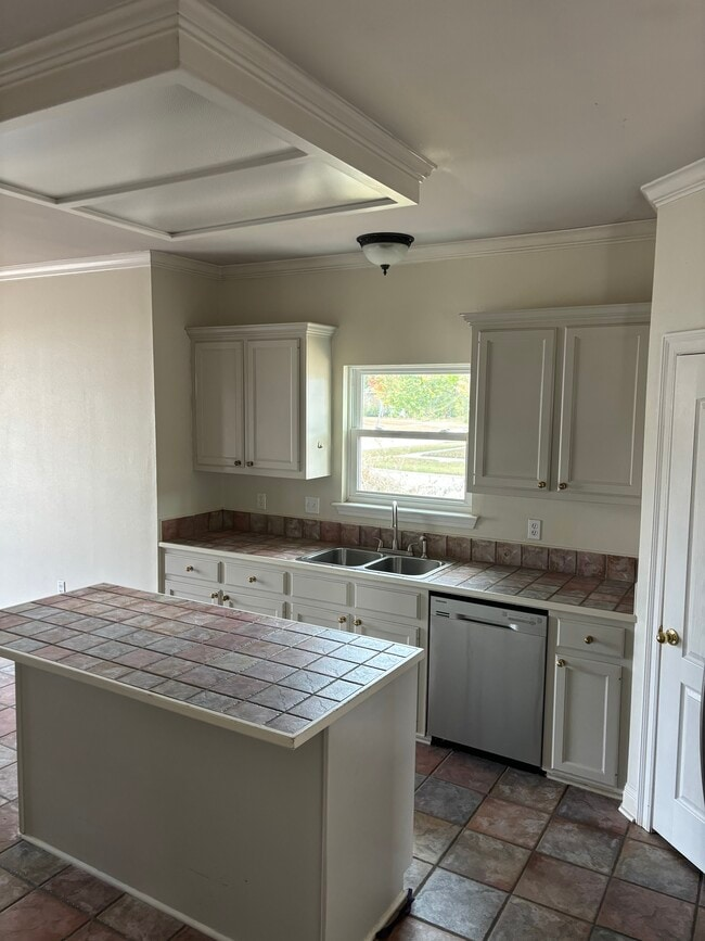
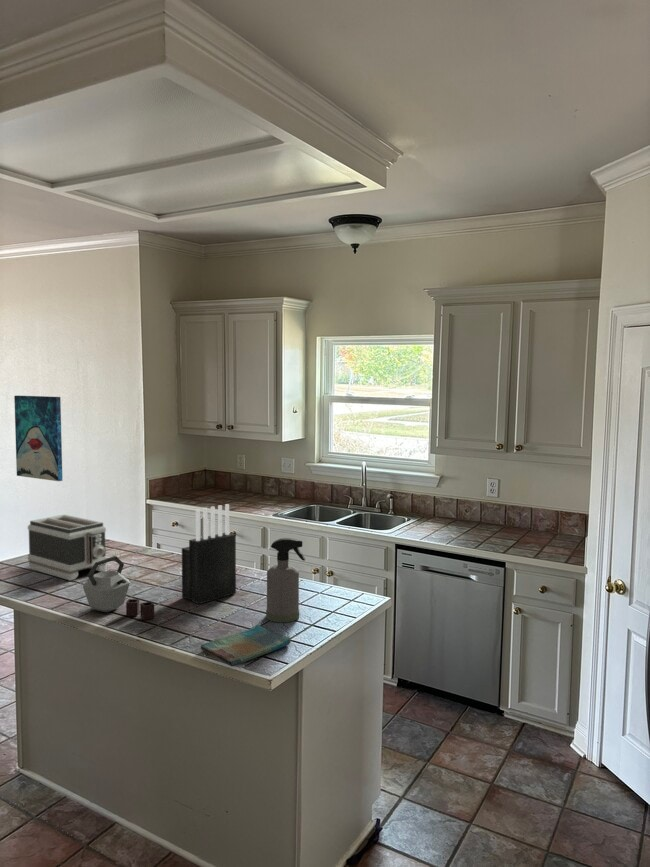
+ knife block (207, 550)
+ spray bottle (285, 577)
+ kettle (122, 587)
+ toaster (69, 546)
+ wall art (37, 437)
+ dish towel (246, 644)
